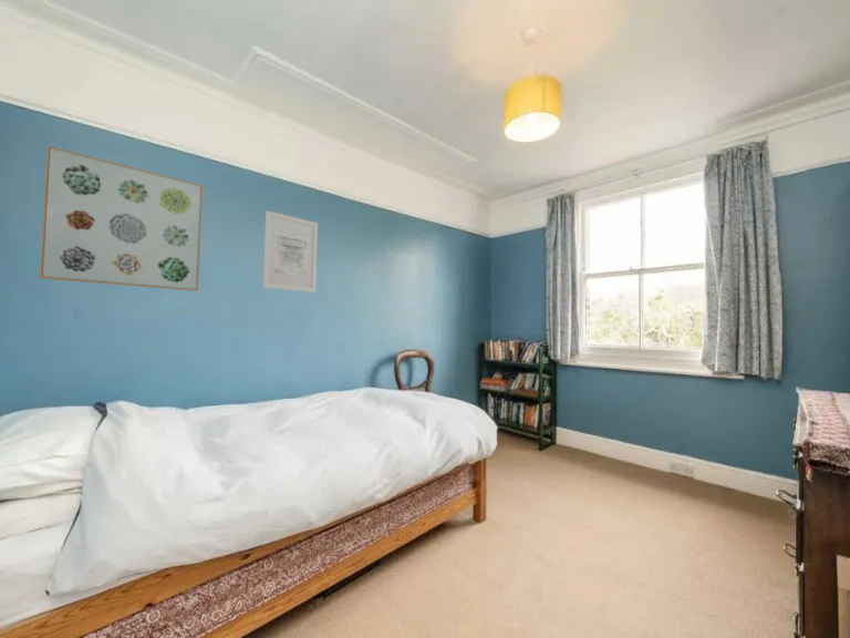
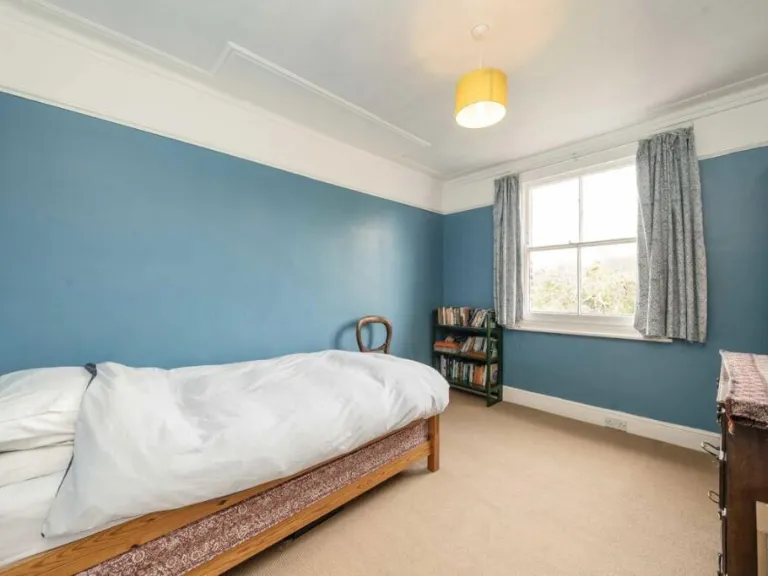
- wall art (131, 226)
- wall art (291, 253)
